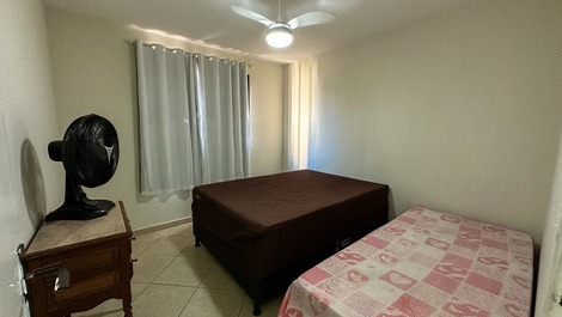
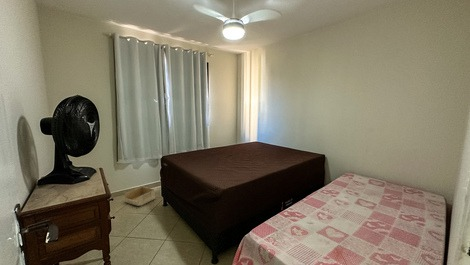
+ storage bin (140, 195)
